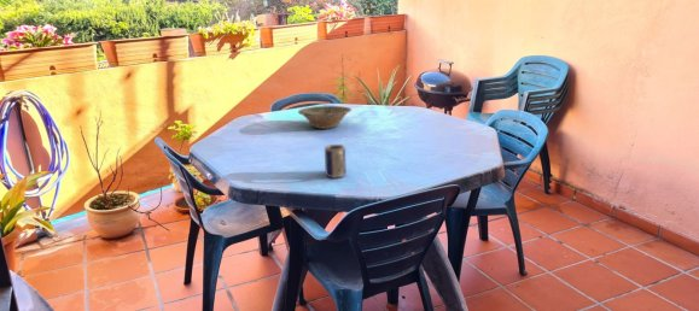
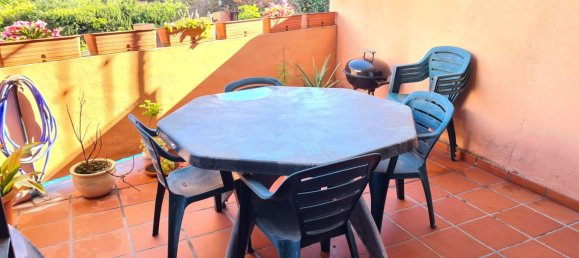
- bowl (325, 117)
- mug (337, 162)
